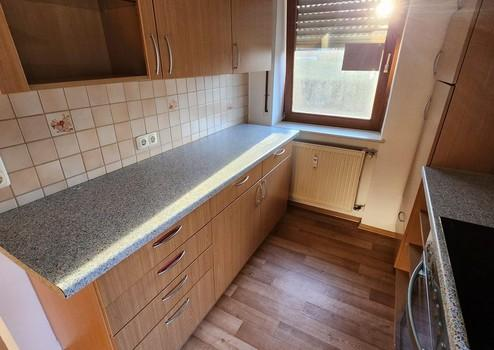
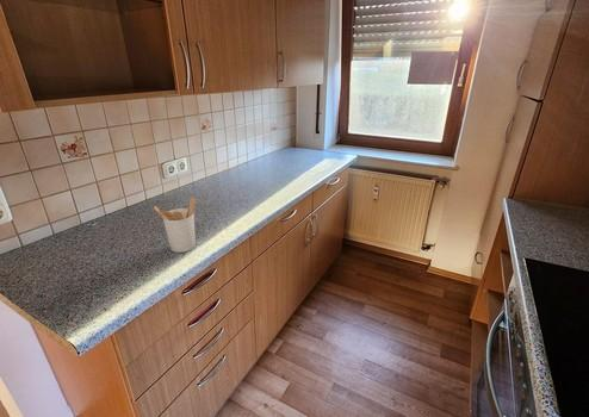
+ utensil holder (178, 225)
